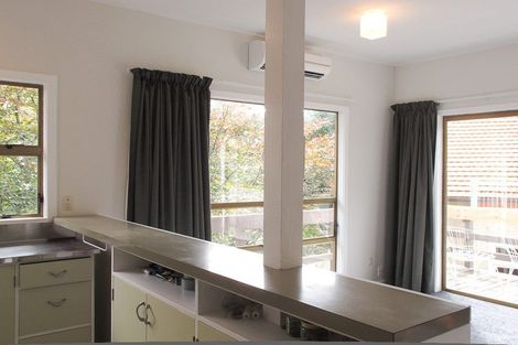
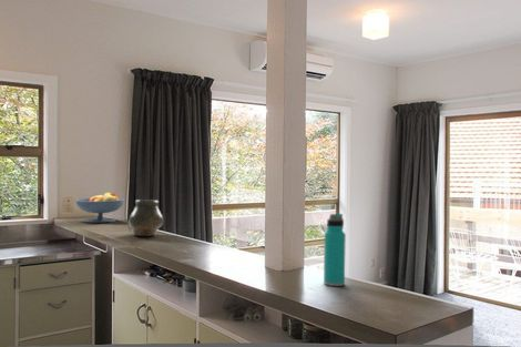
+ fruit bowl (100, 206)
+ vase (145, 216)
+ water bottle (334, 248)
